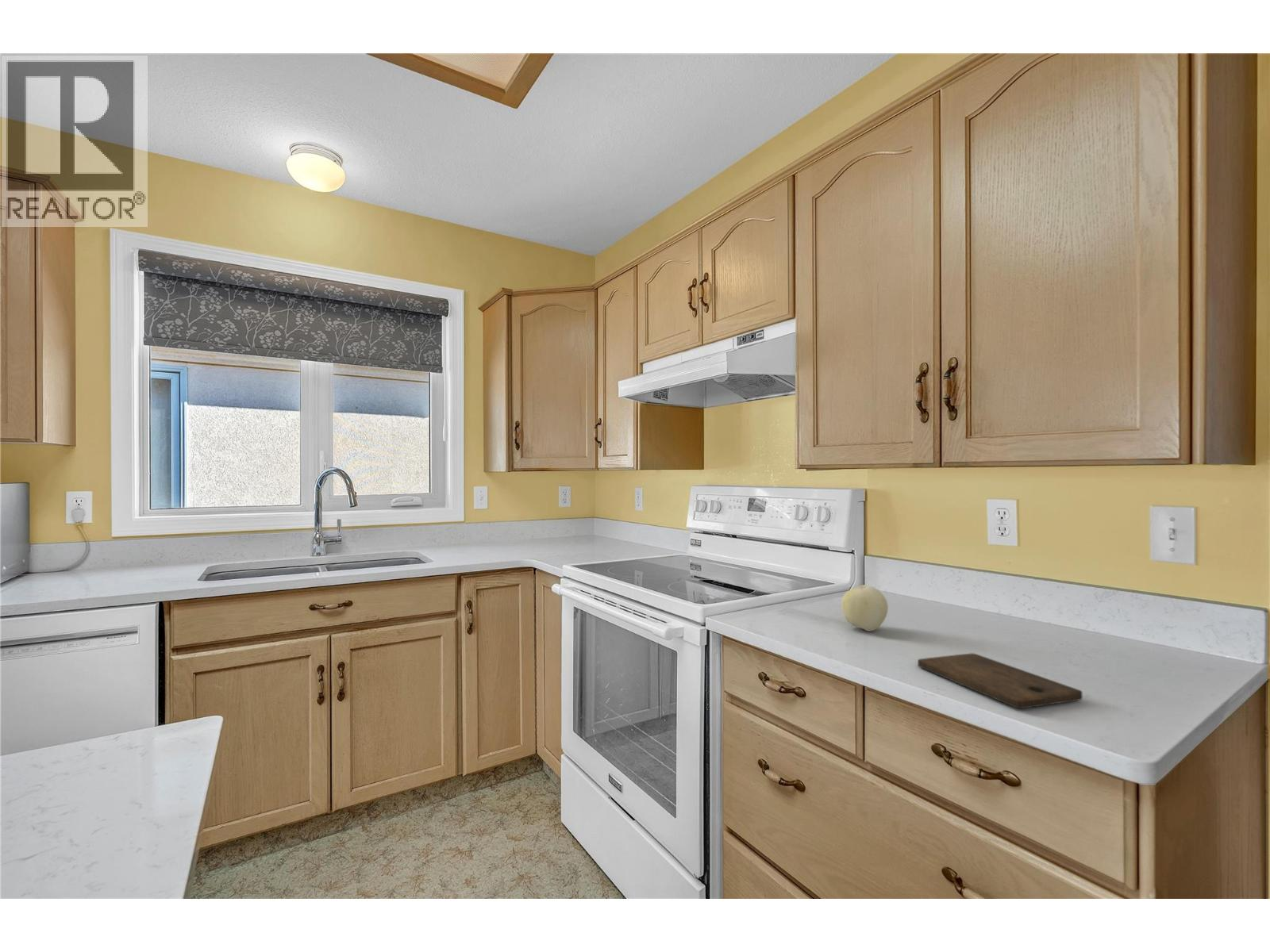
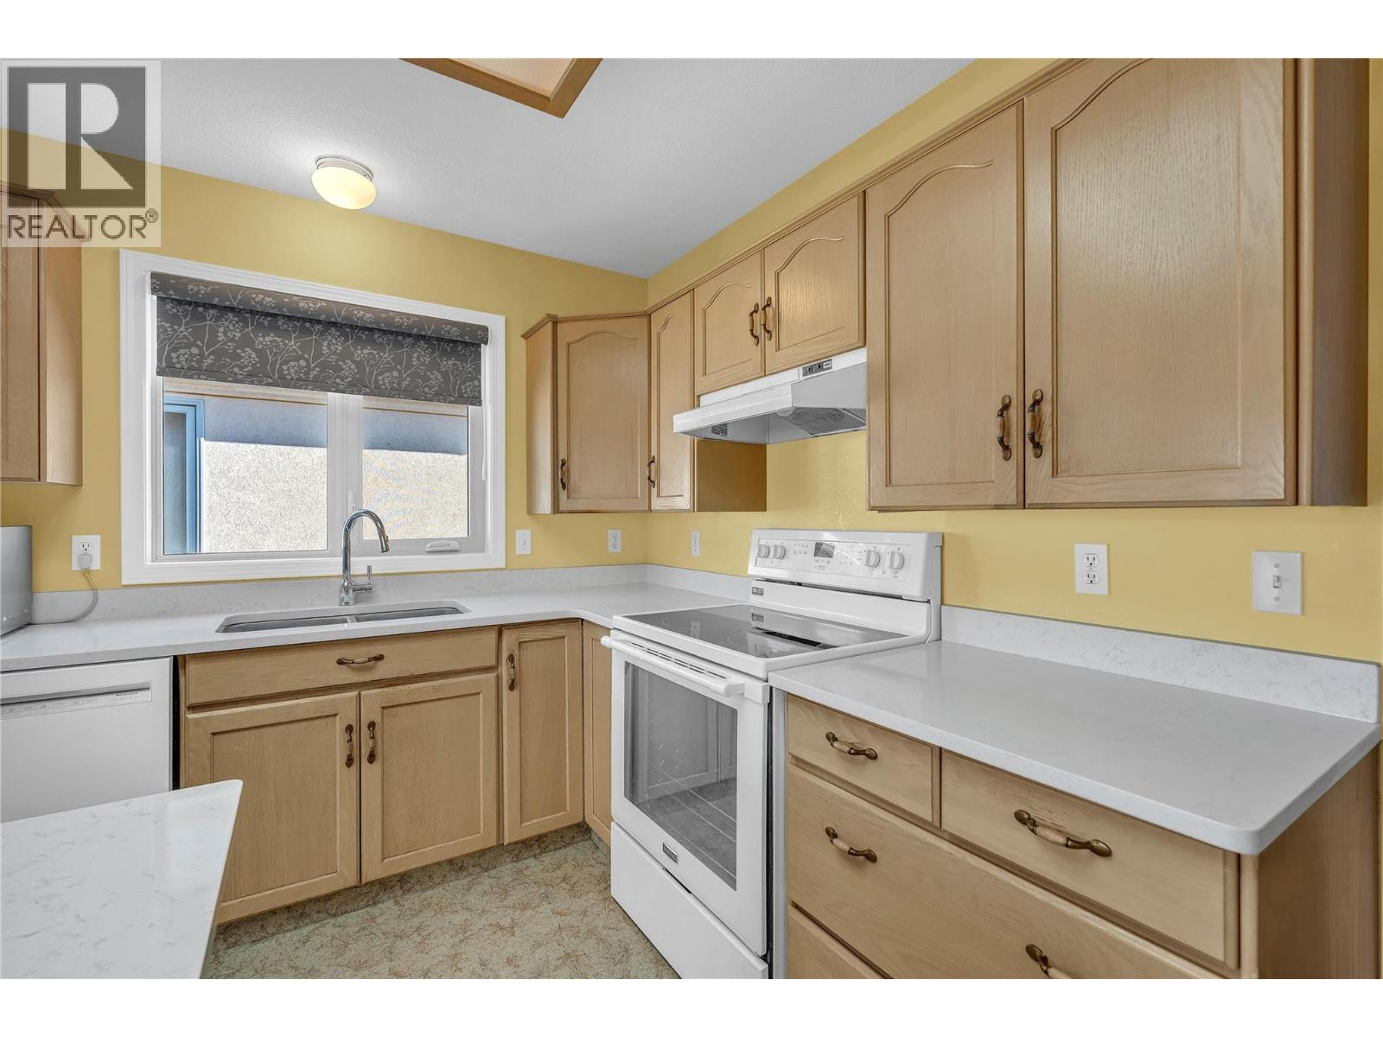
- cutting board (993, 678)
- fruit (864, 608)
